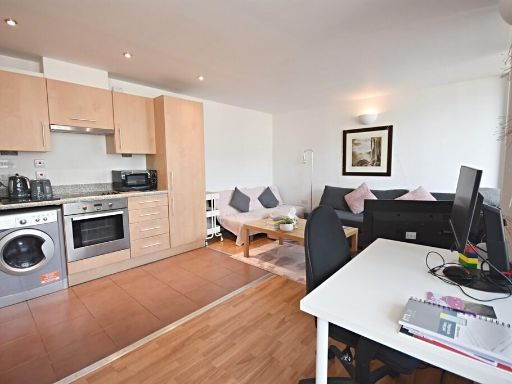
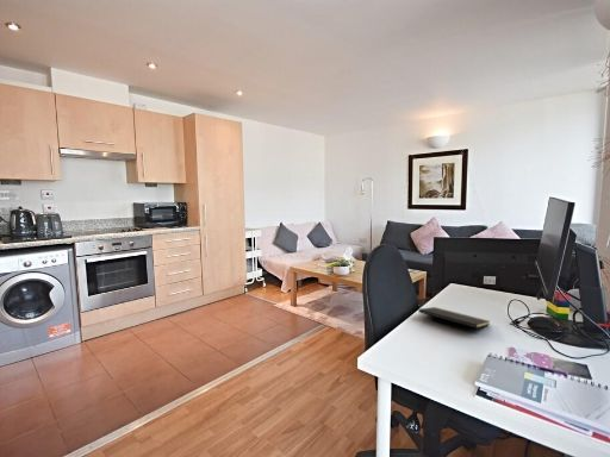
+ notepad (453, 315)
